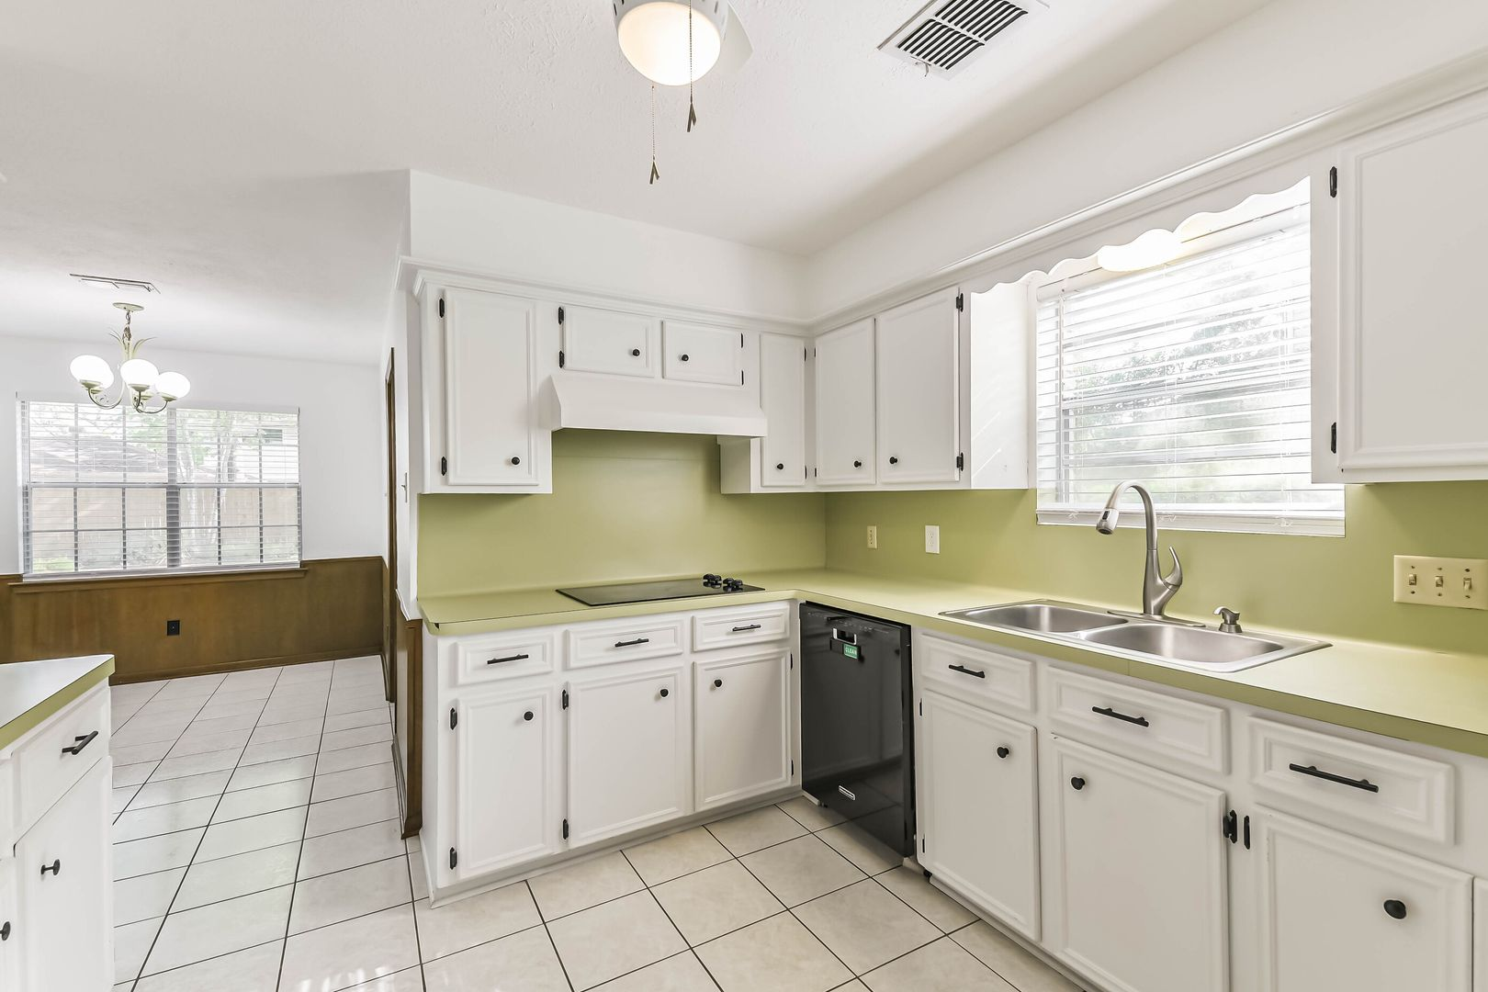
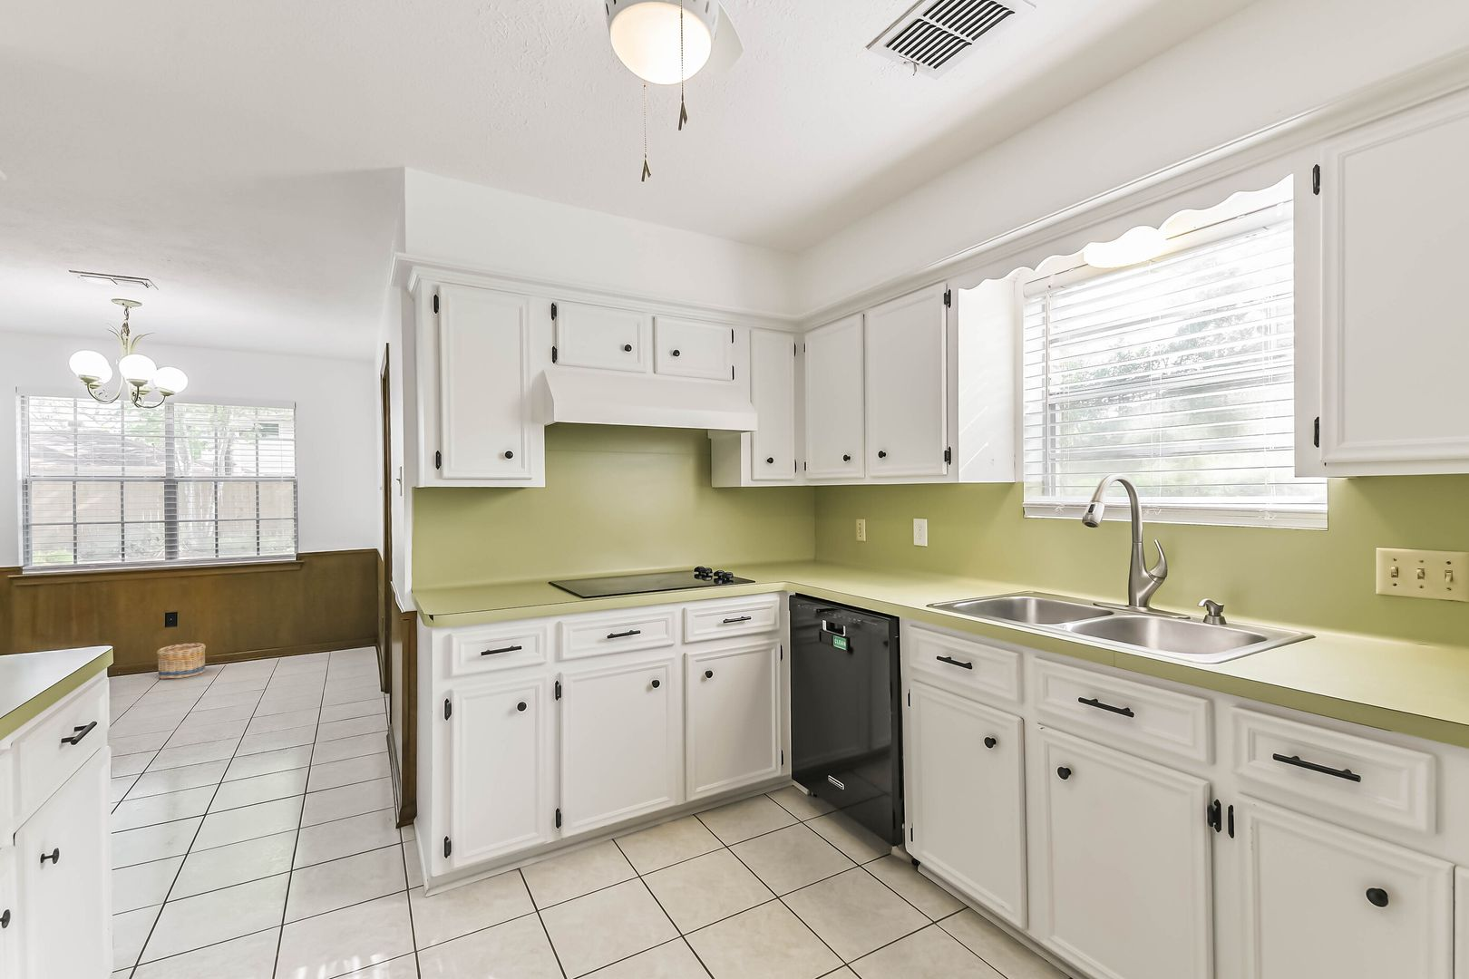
+ basket (181, 660)
